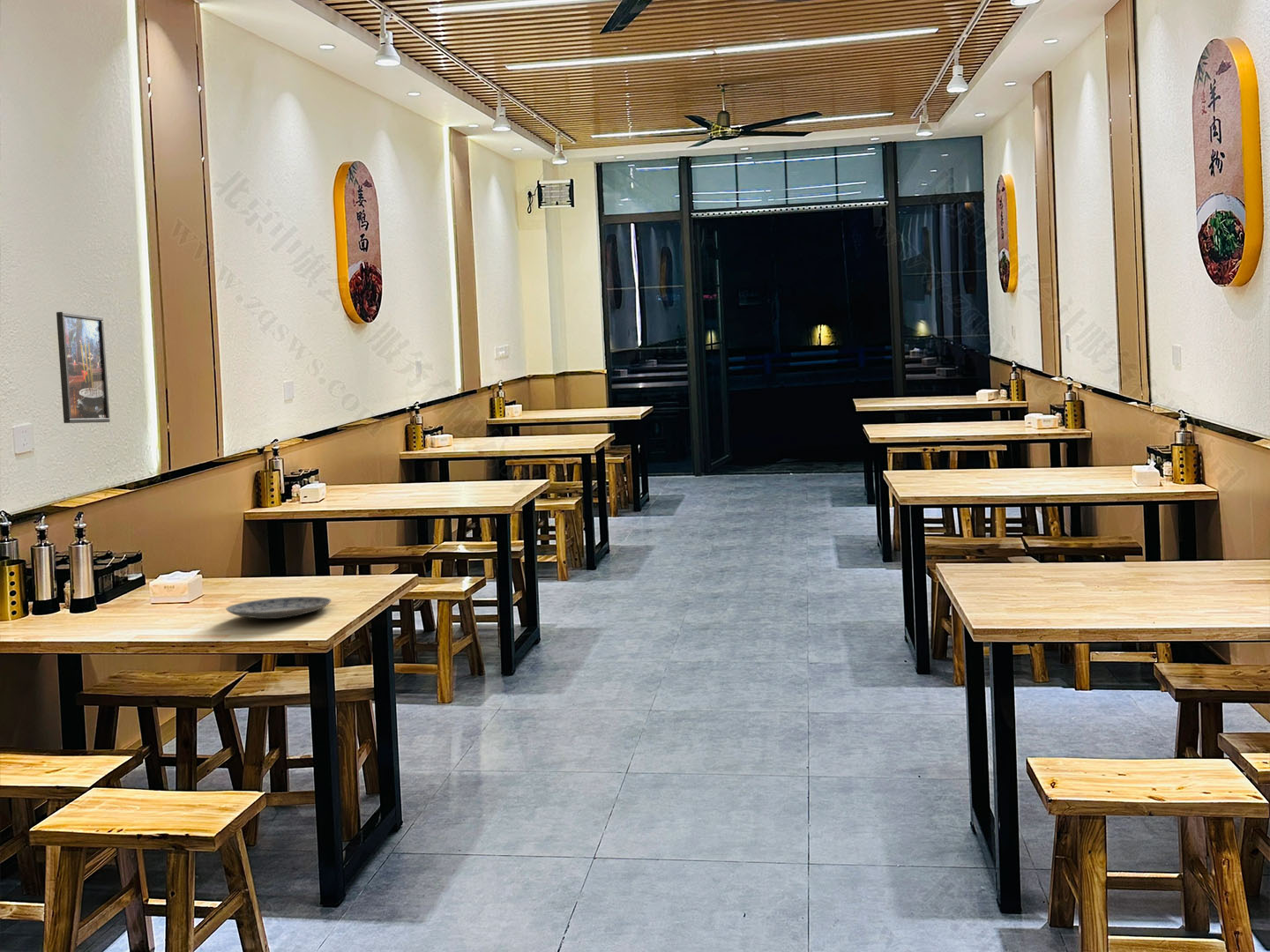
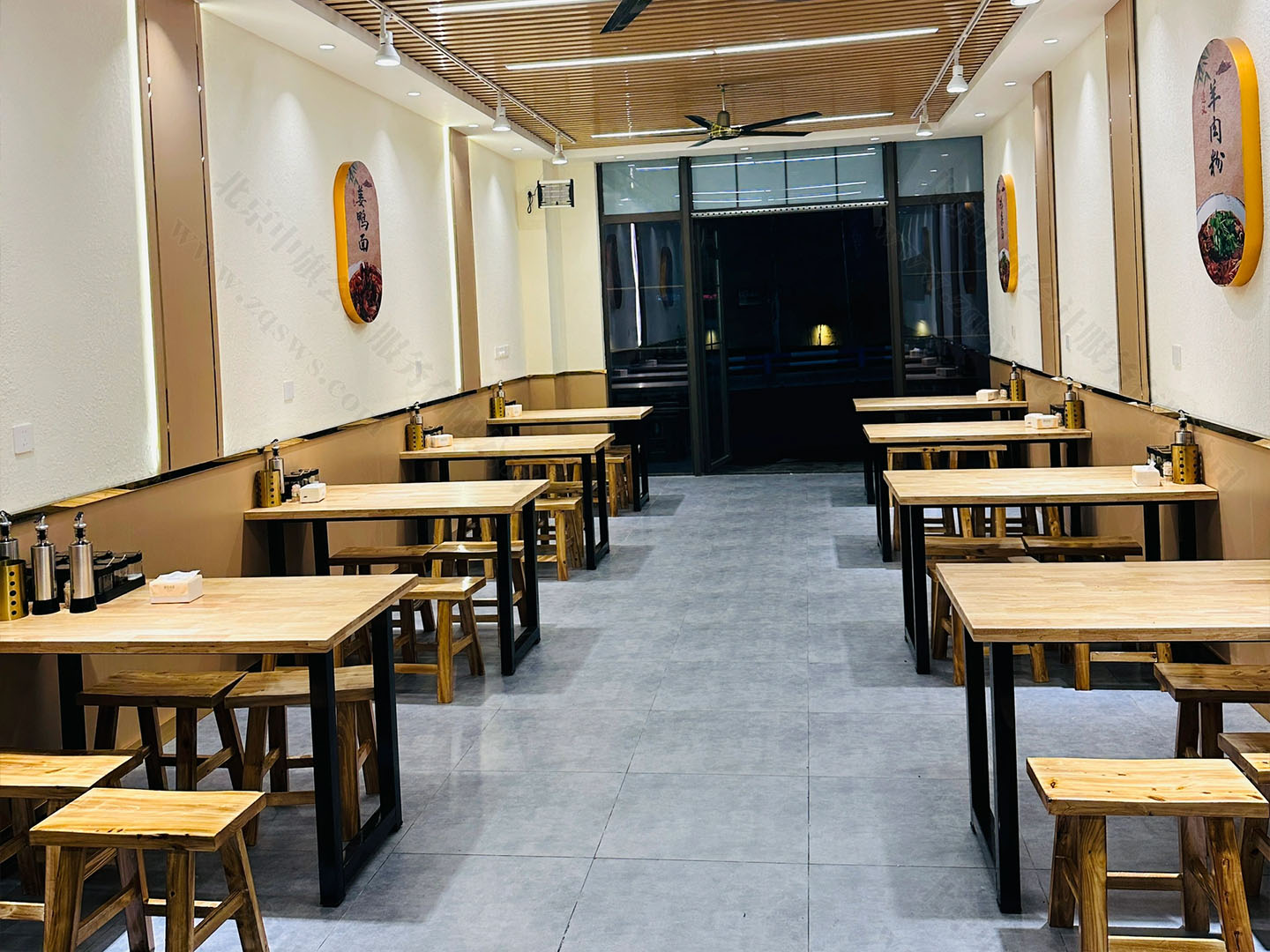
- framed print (84, 368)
- plate (280, 609)
